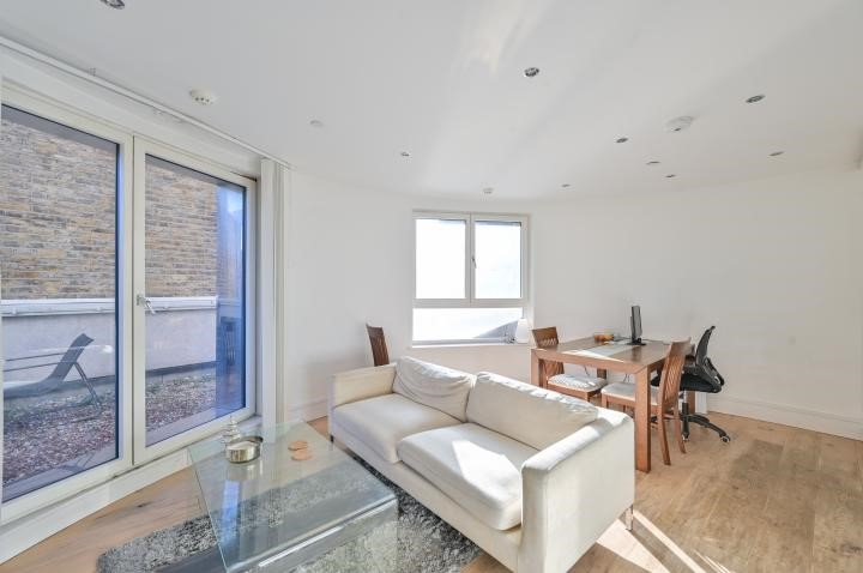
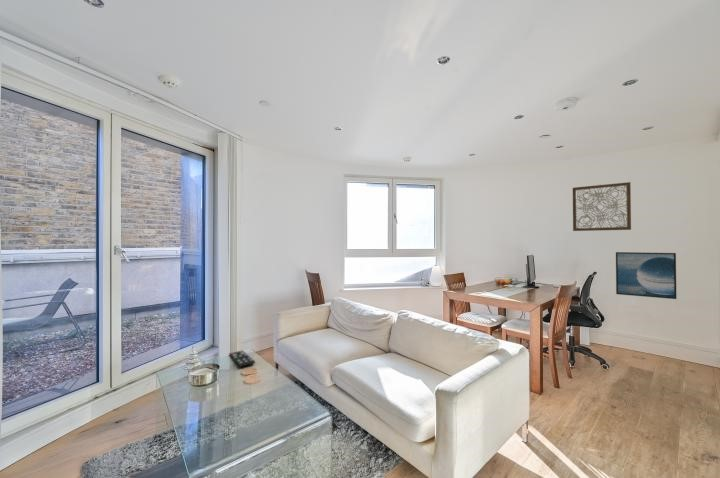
+ remote control (241, 357)
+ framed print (644, 274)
+ wall art (600, 209)
